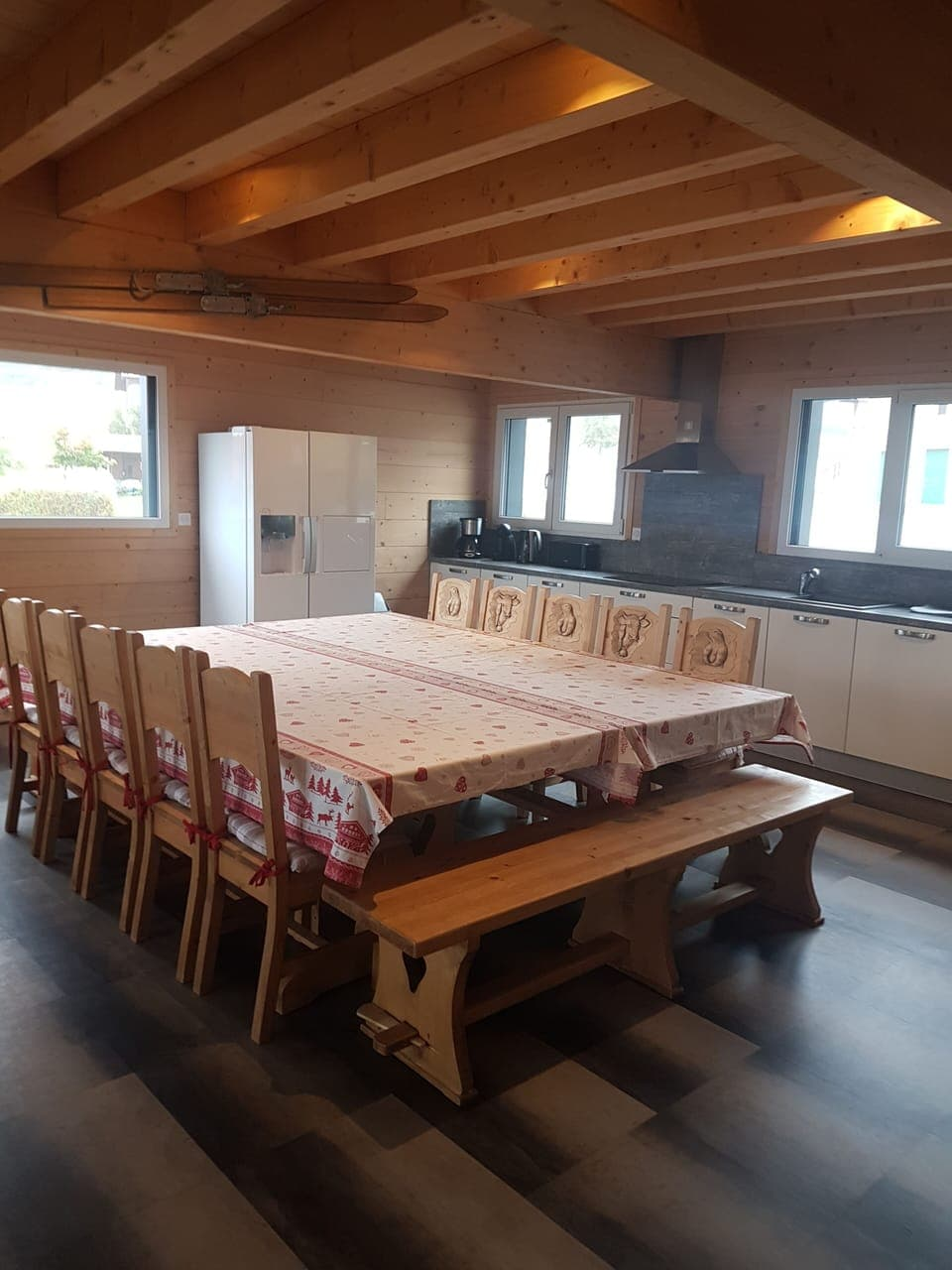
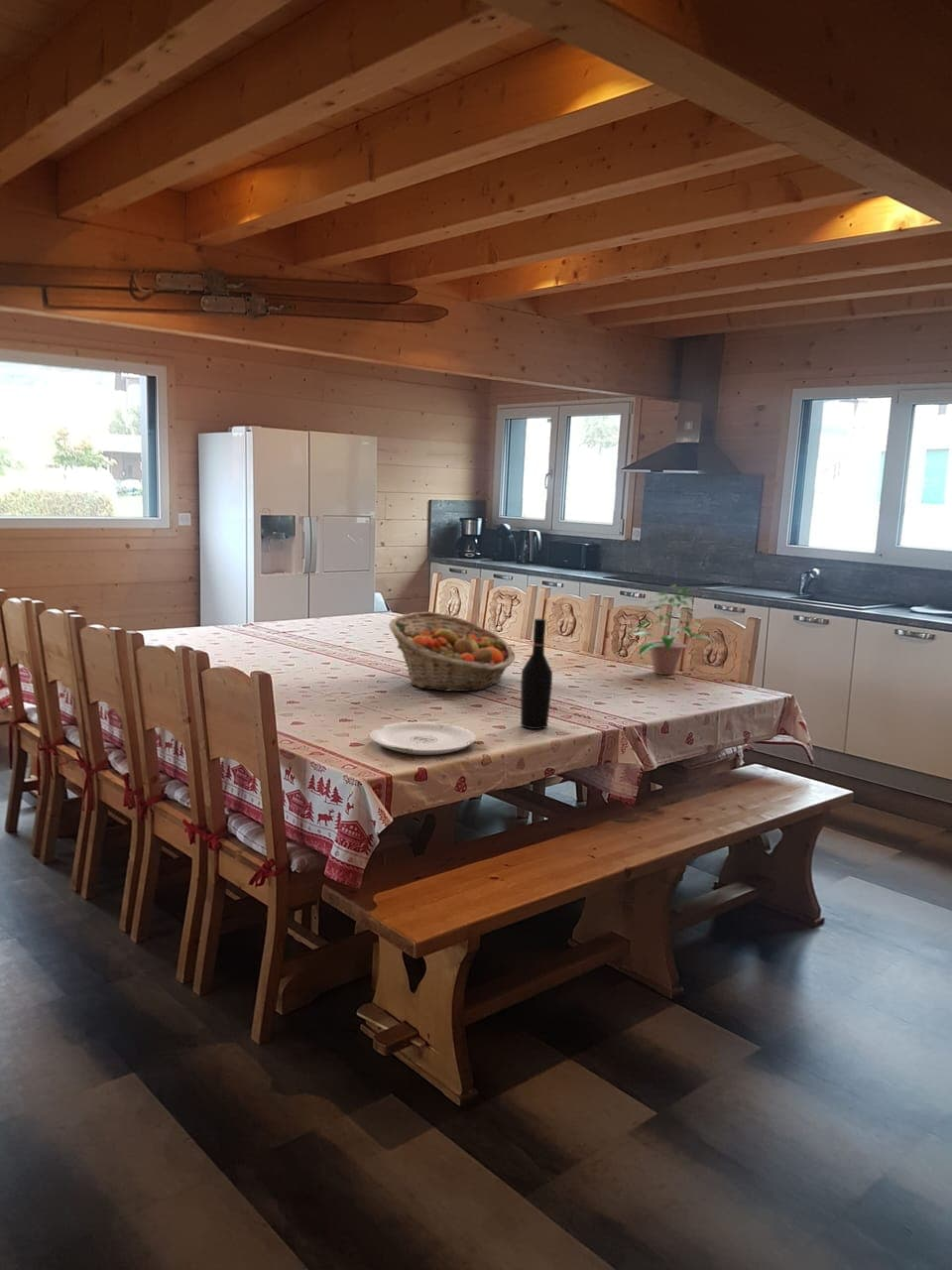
+ plate (422, 739)
+ fruit basket (451, 650)
+ wine bottle (536, 673)
+ potted plant (665, 628)
